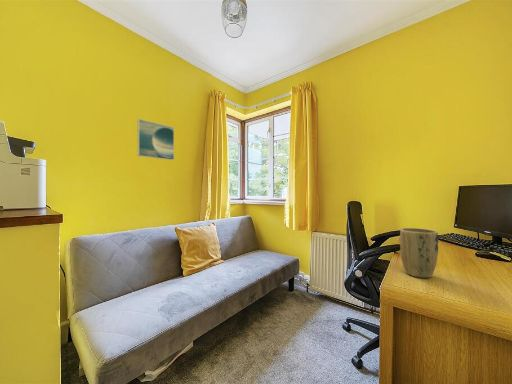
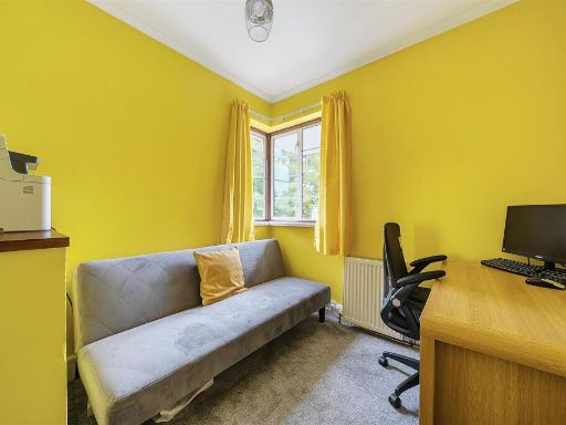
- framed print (156, 140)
- plant pot (418, 252)
